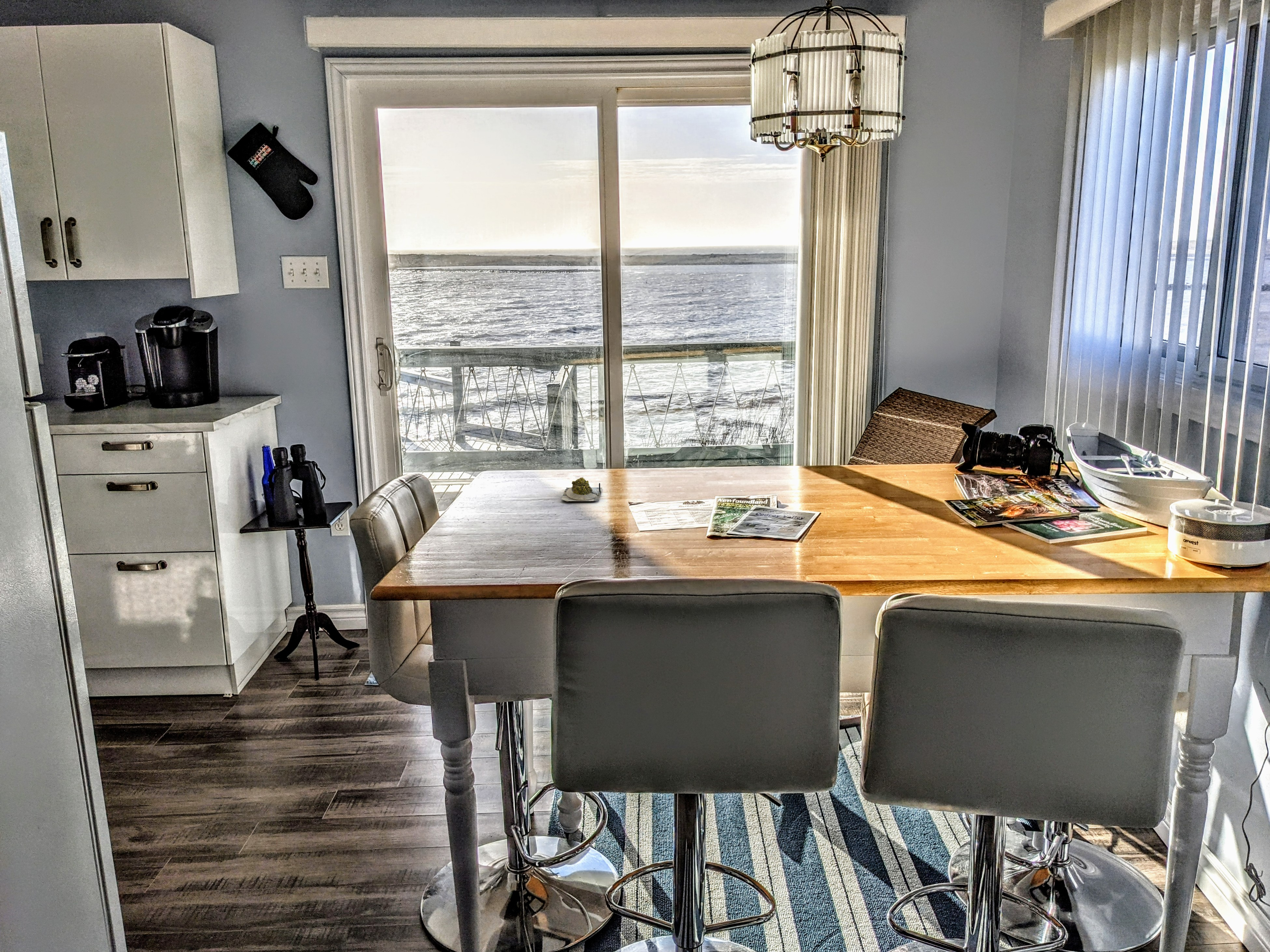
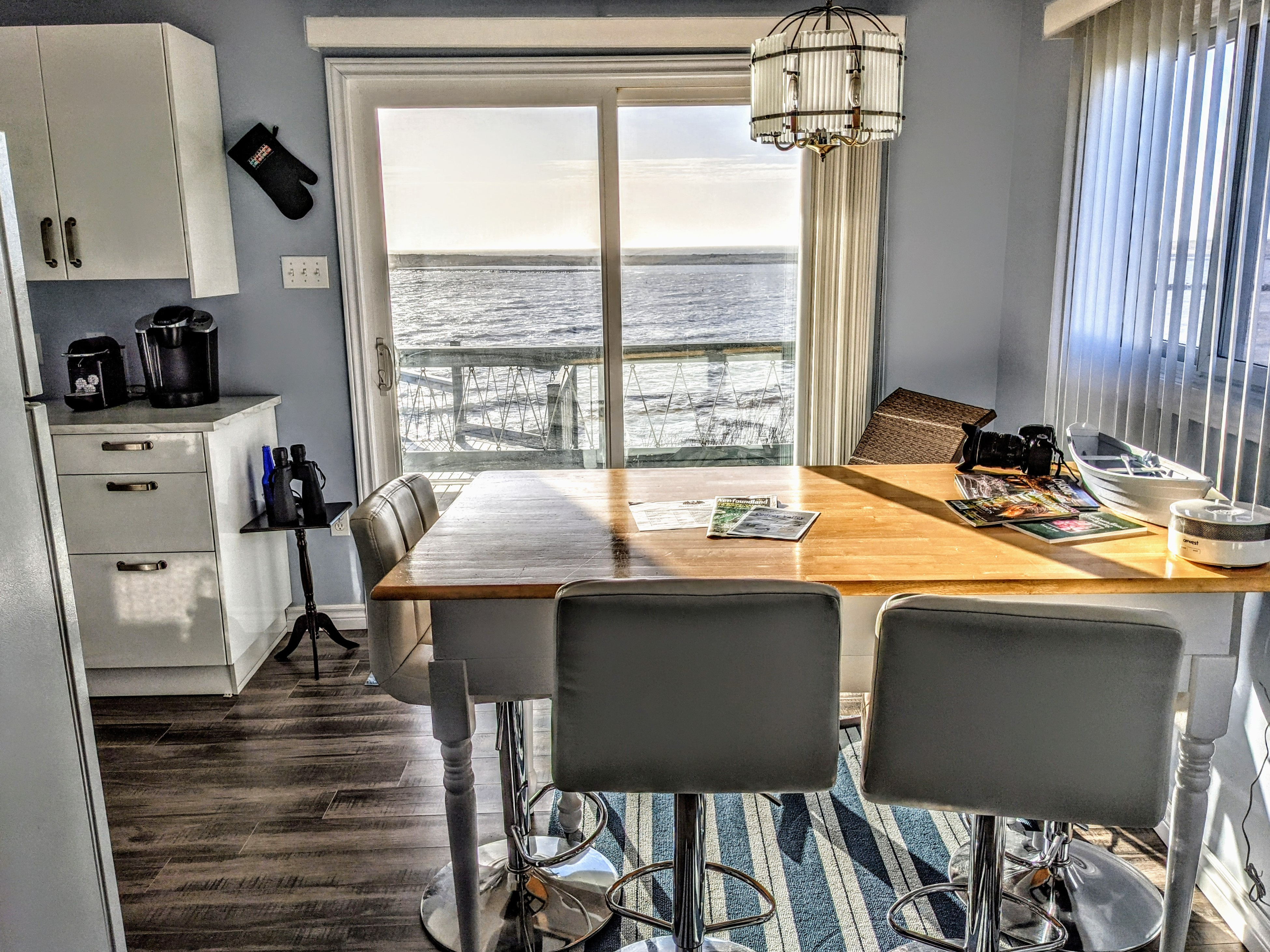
- succulent plant (582, 488)
